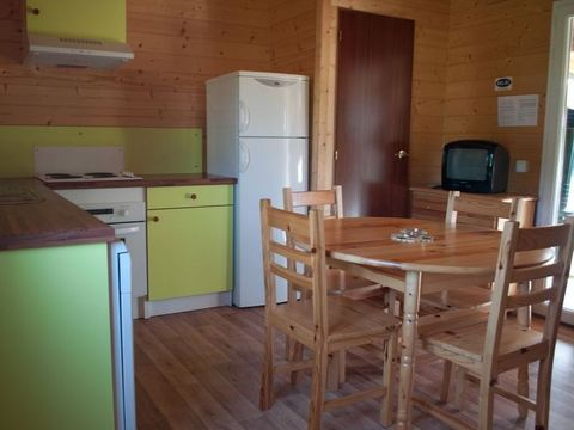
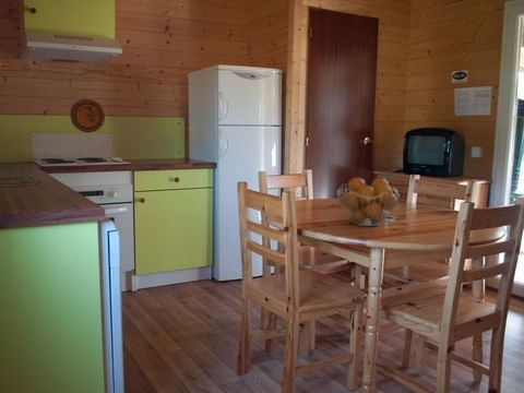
+ fruit basket (367, 201)
+ decorative plate (87, 116)
